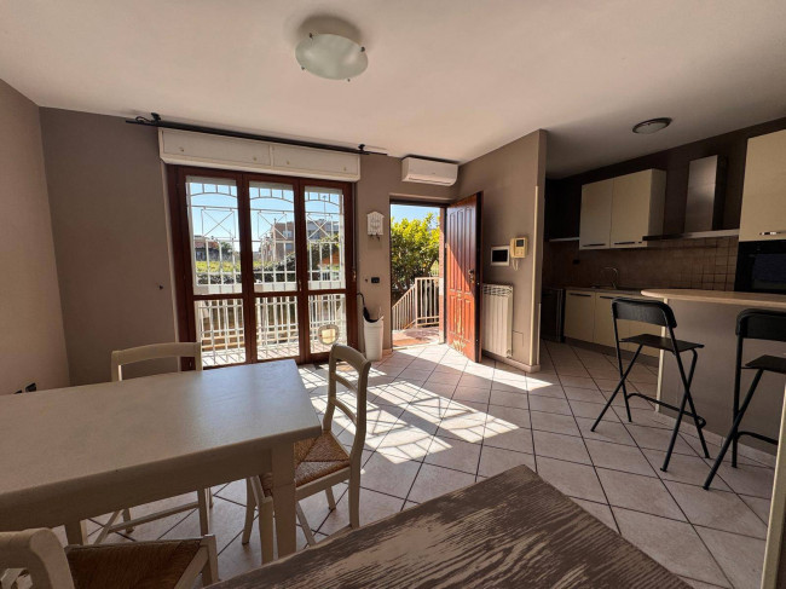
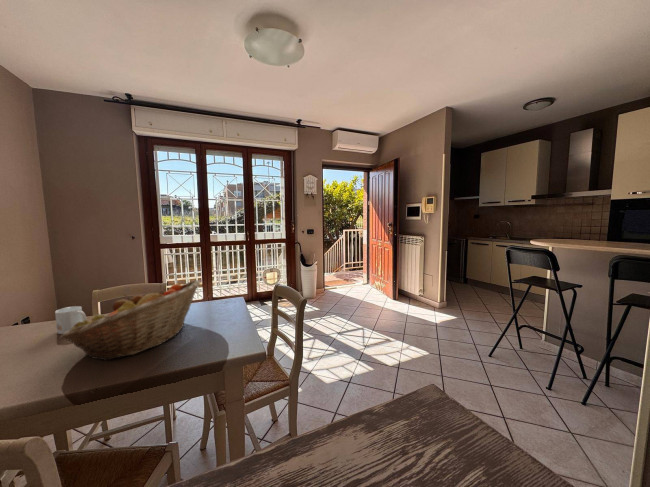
+ mug (73, 319)
+ fruit basket (143, 313)
